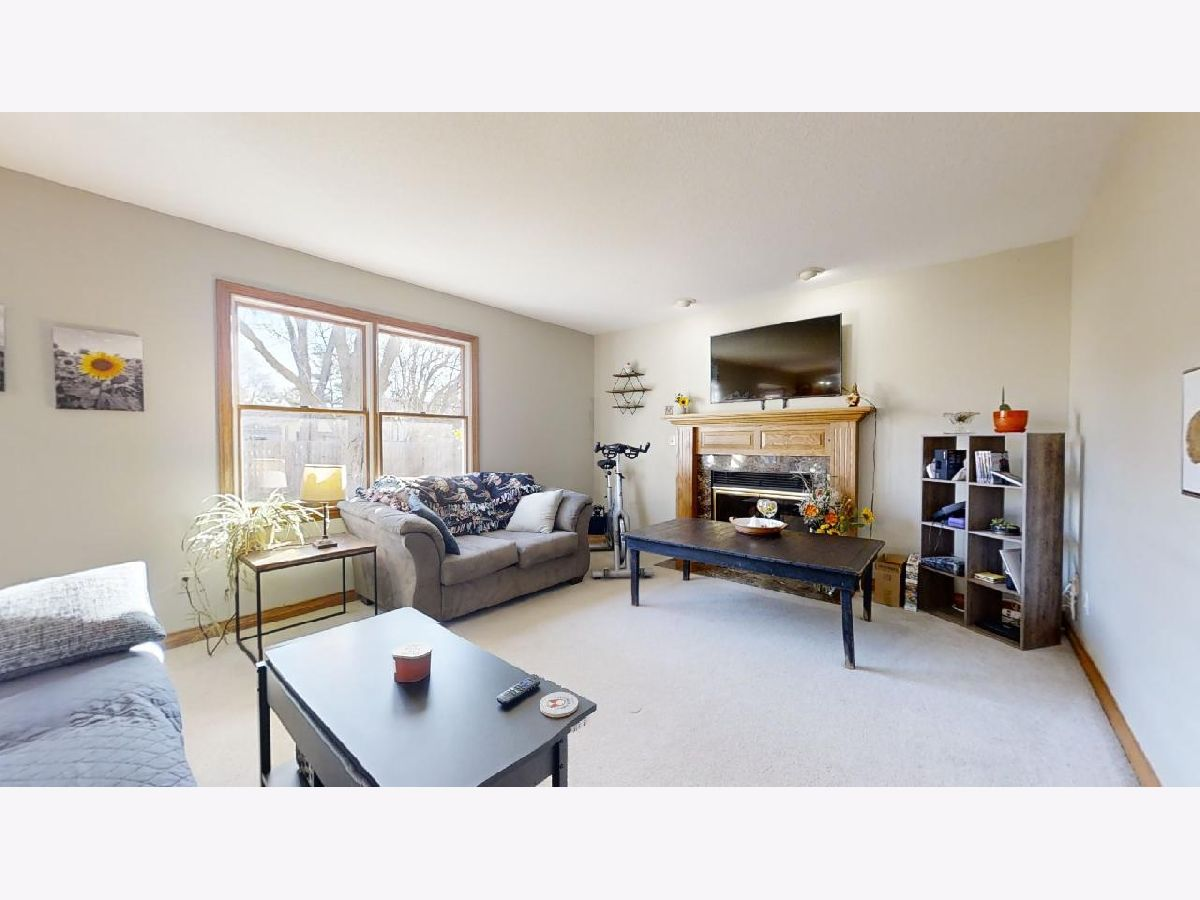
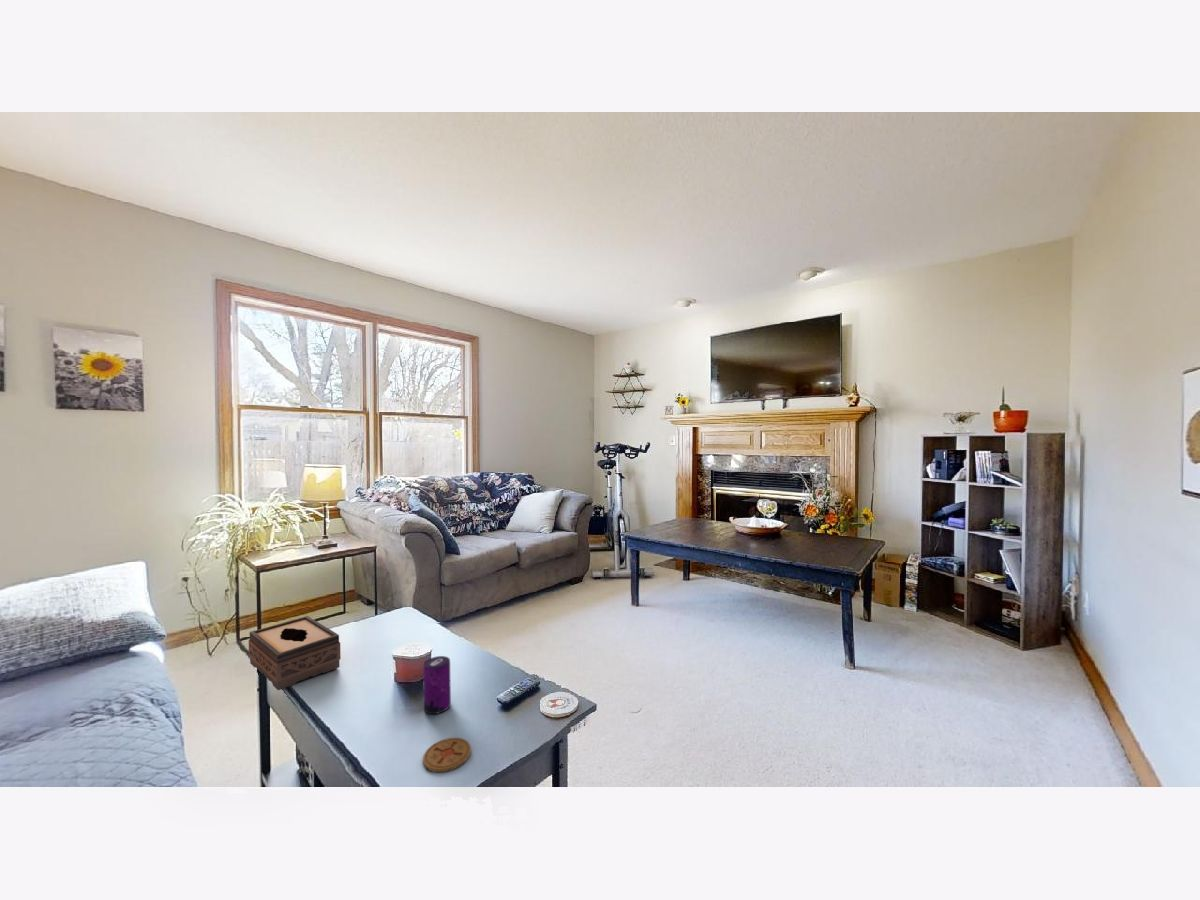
+ beverage can (437, 684)
+ tissue box (294, 649)
+ coaster (447, 754)
